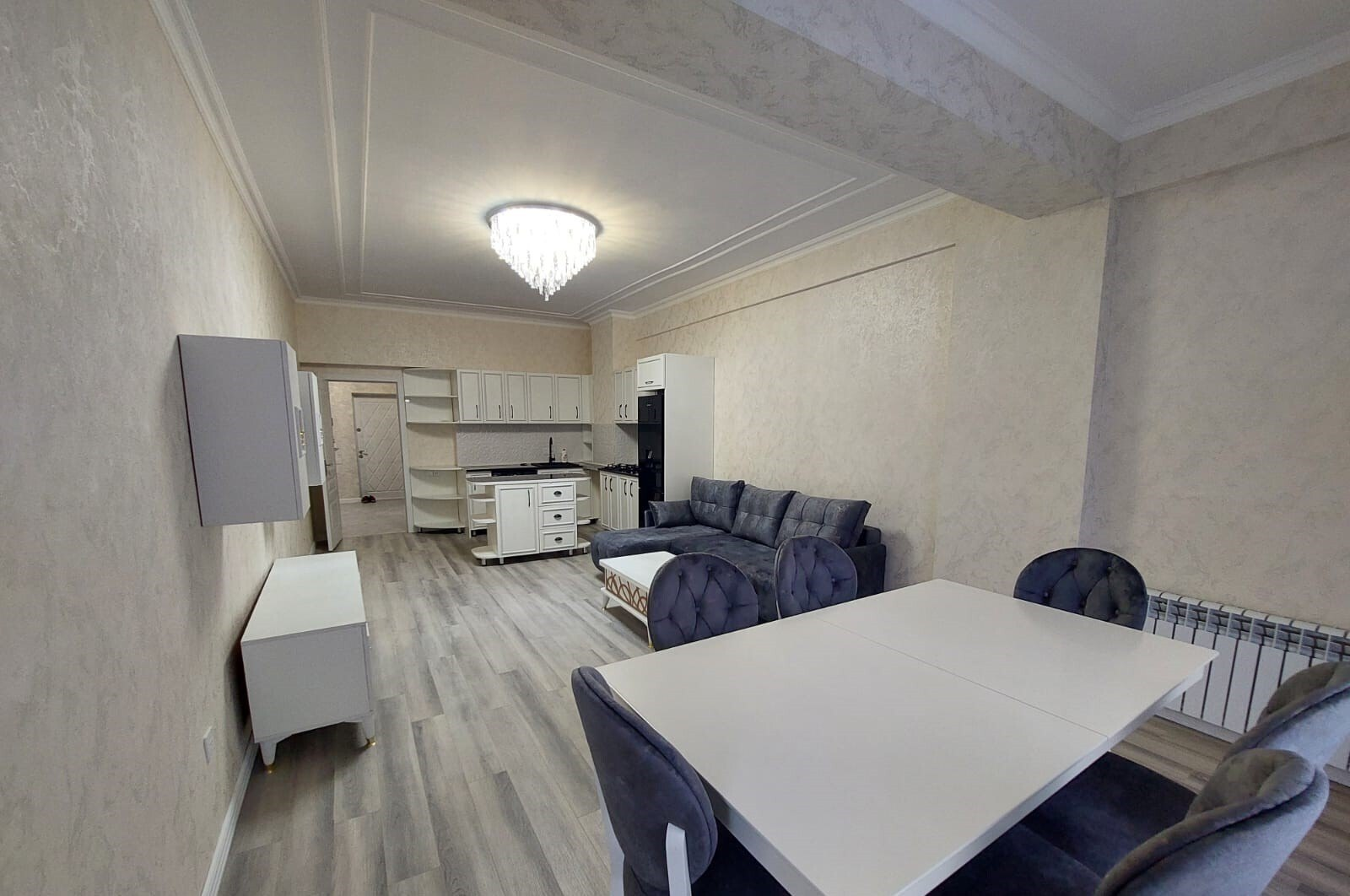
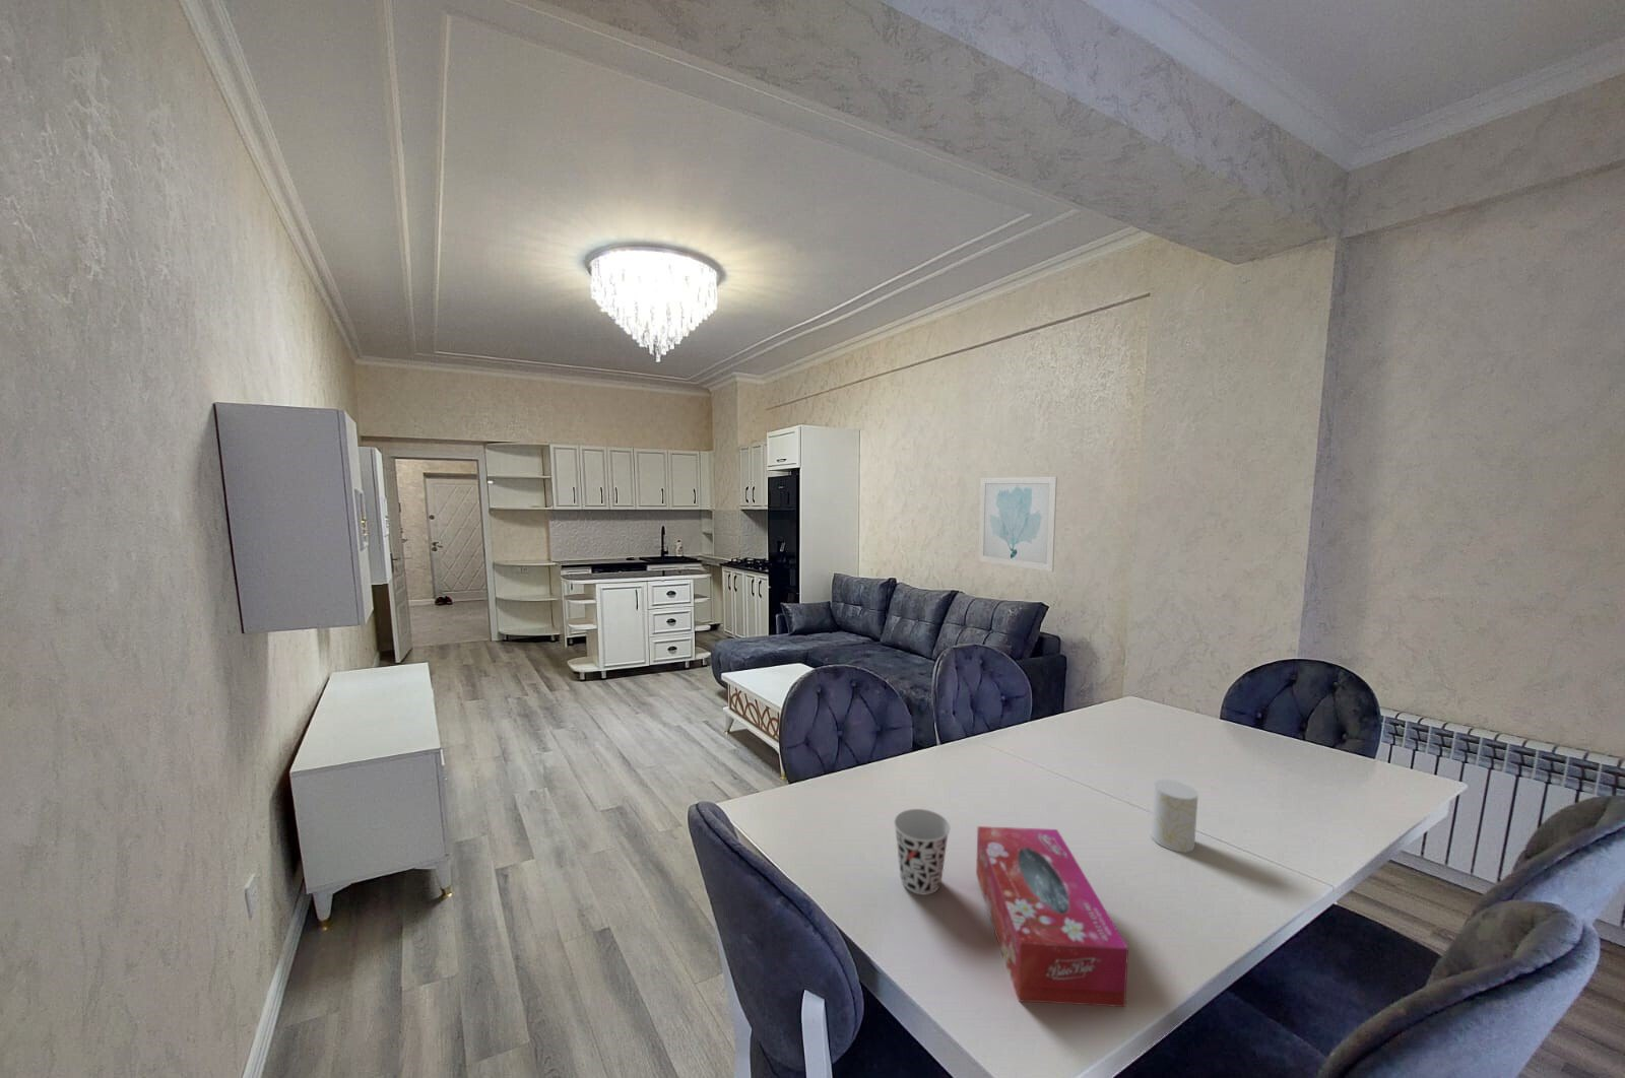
+ tissue box (1040, 906)
+ cup (1174, 815)
+ wall art (1015, 522)
+ cup (921, 853)
